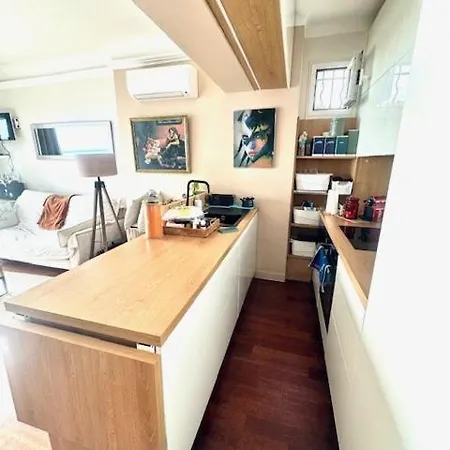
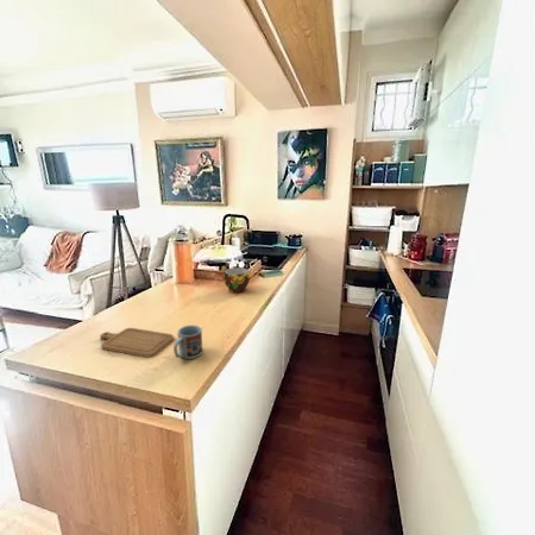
+ cup (235, 279)
+ cup (187, 344)
+ chopping board (132, 340)
